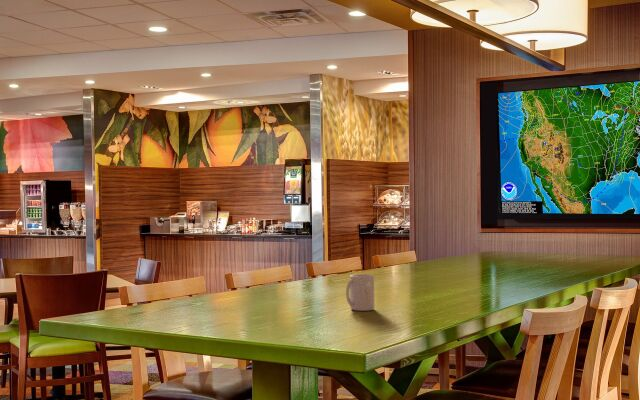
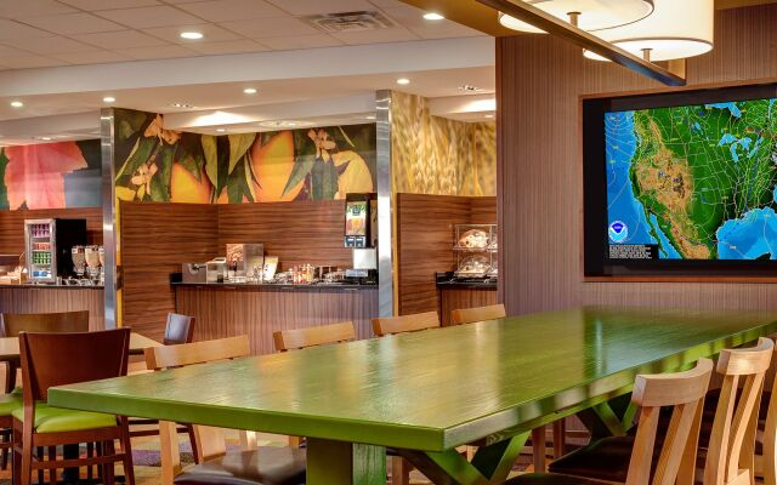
- mug (359, 292)
